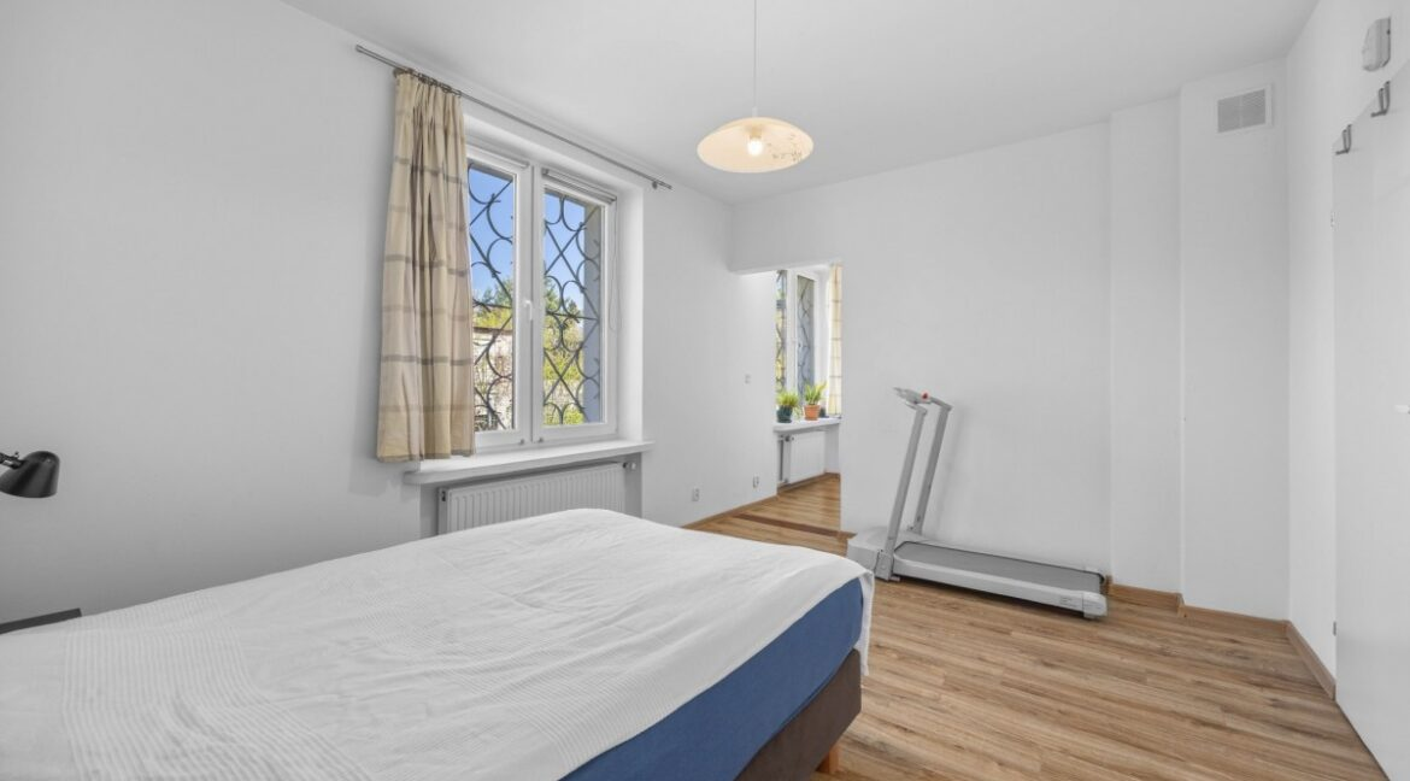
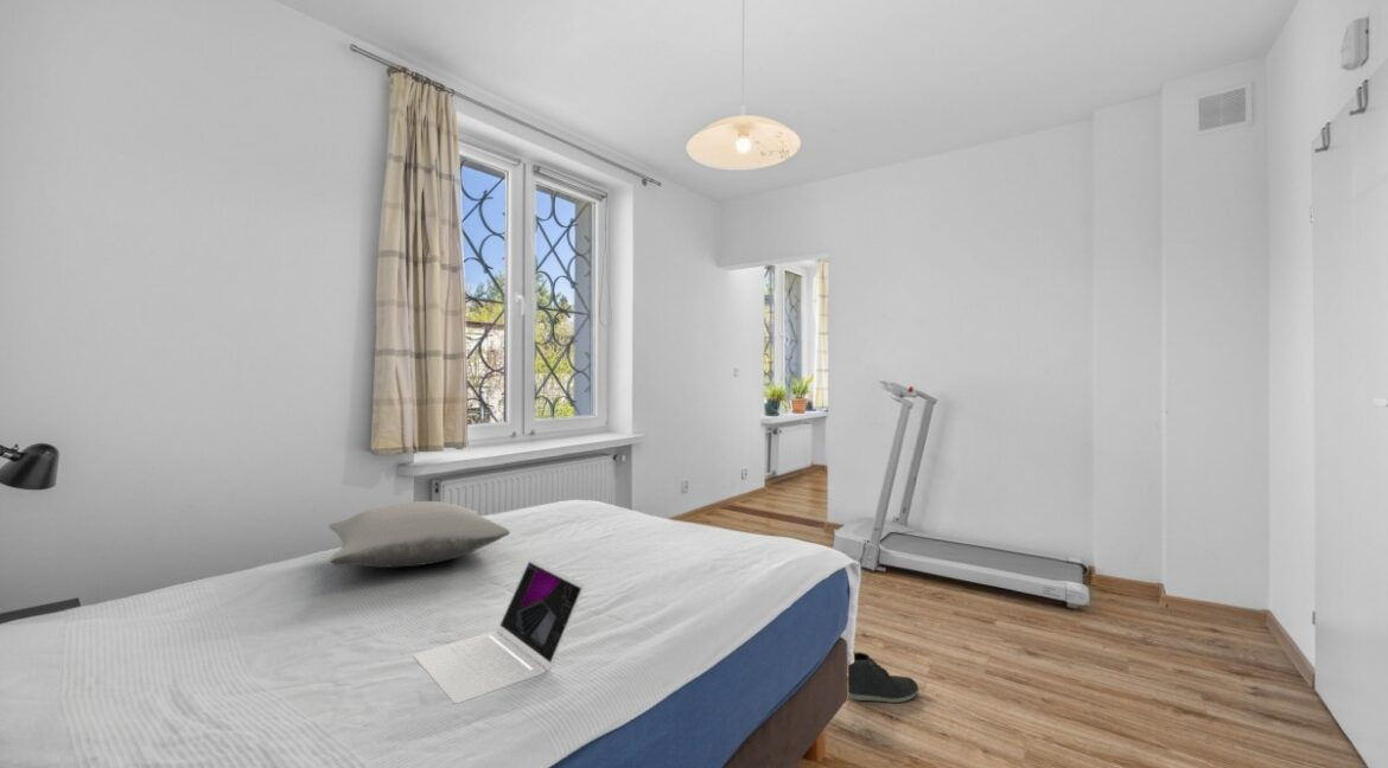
+ laptop (502, 617)
+ pillow (415, 531)
+ sneaker (881, 676)
